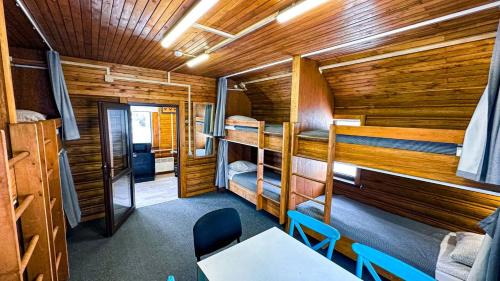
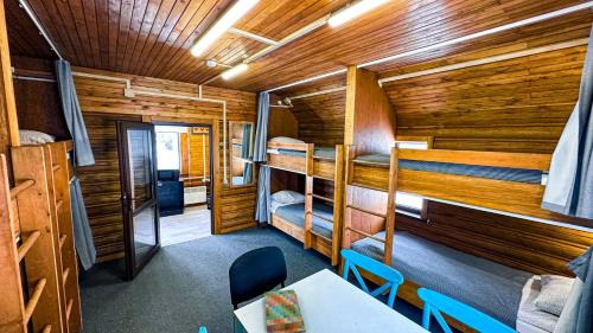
+ board game (282, 308)
